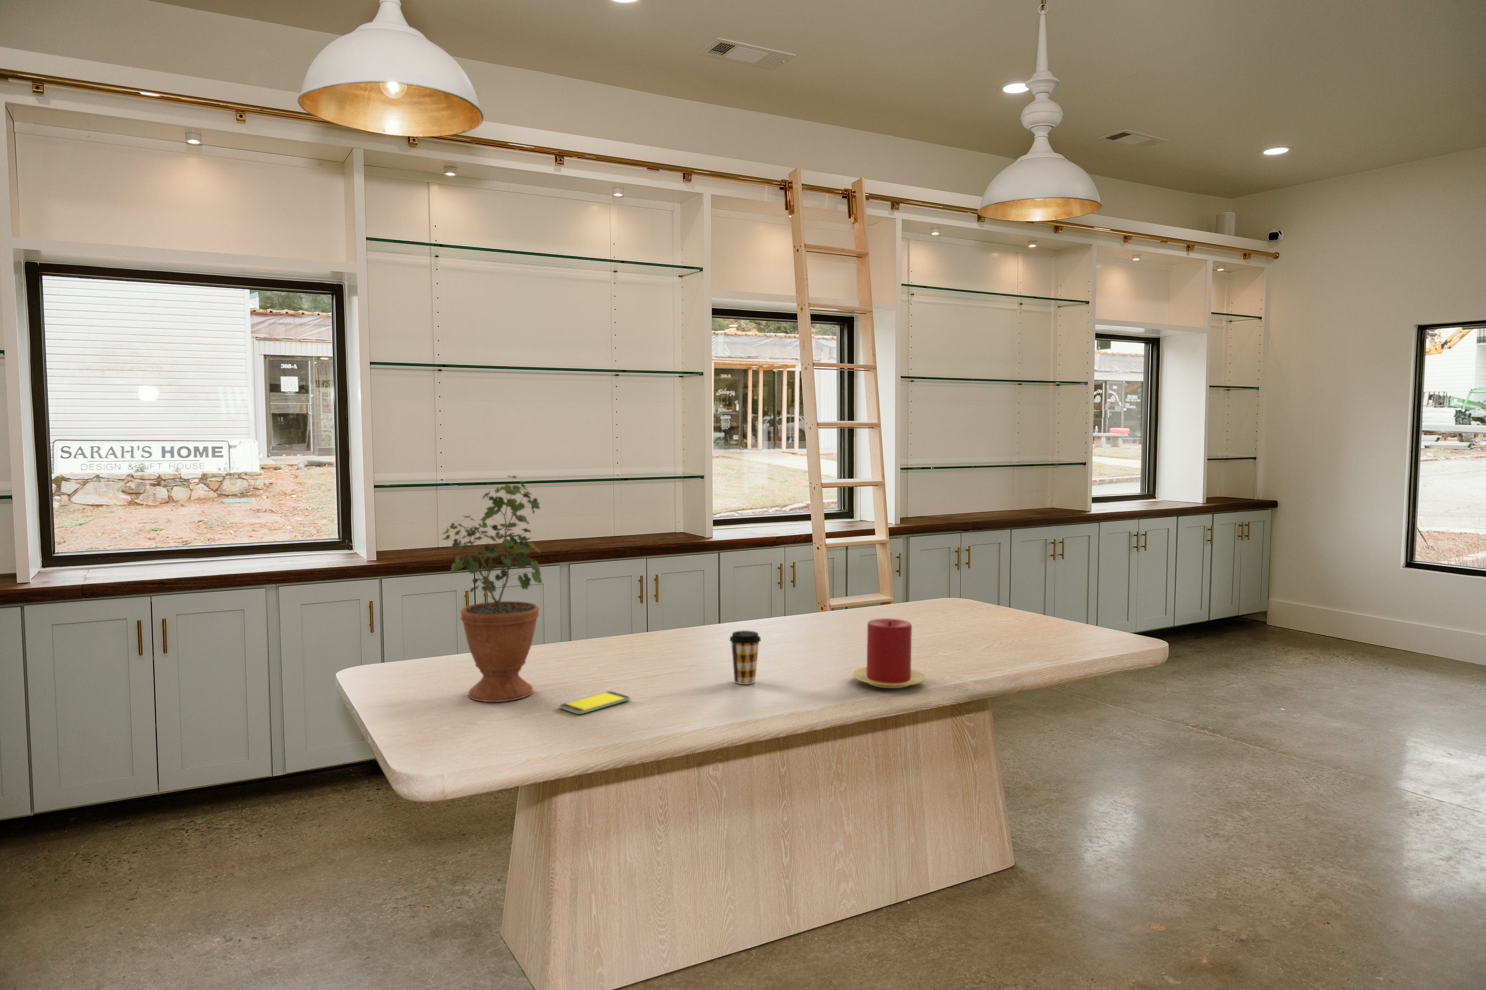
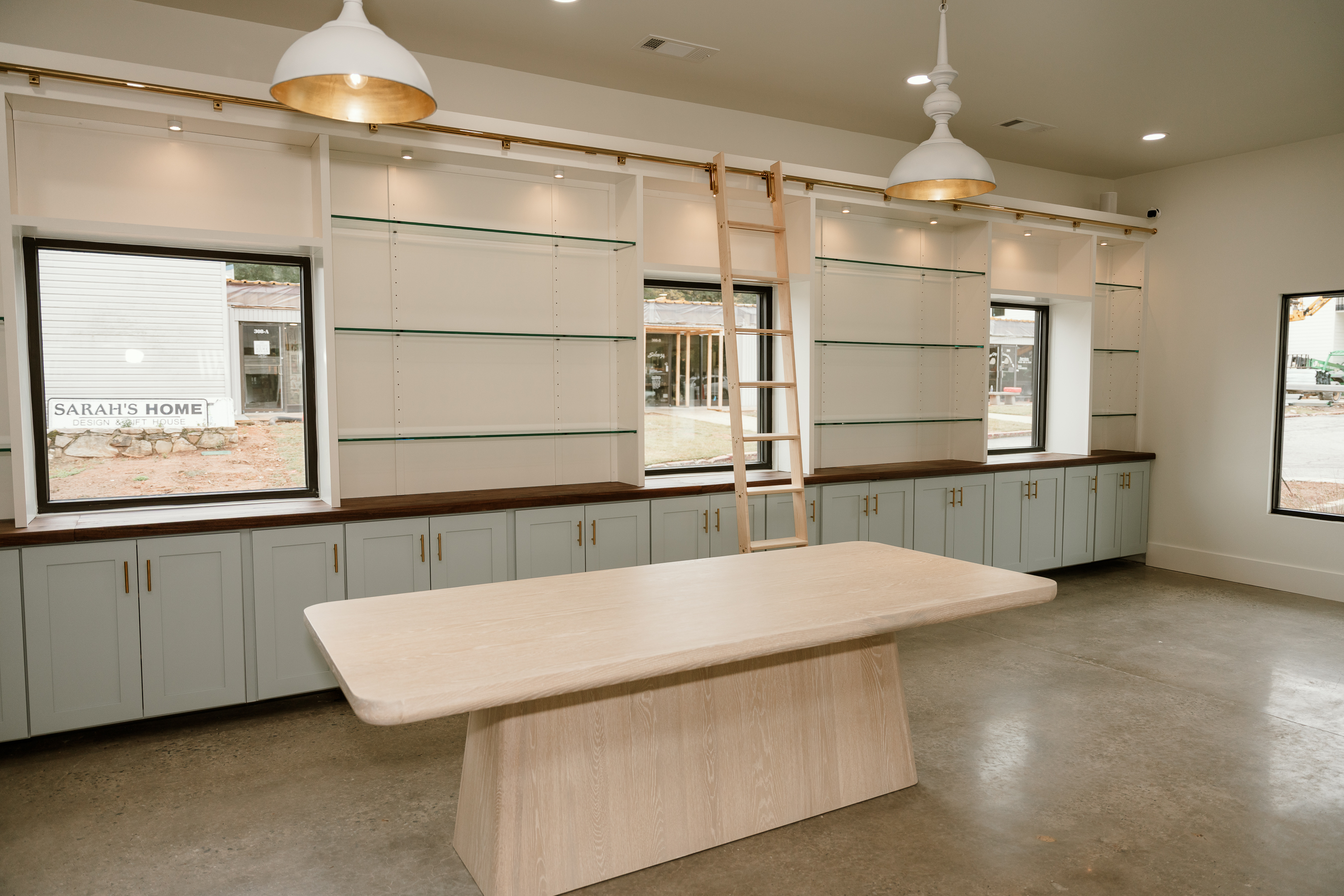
- potted plant (495, 586)
- coffee cup (744, 657)
- candle (889, 652)
- smartphone (595, 702)
